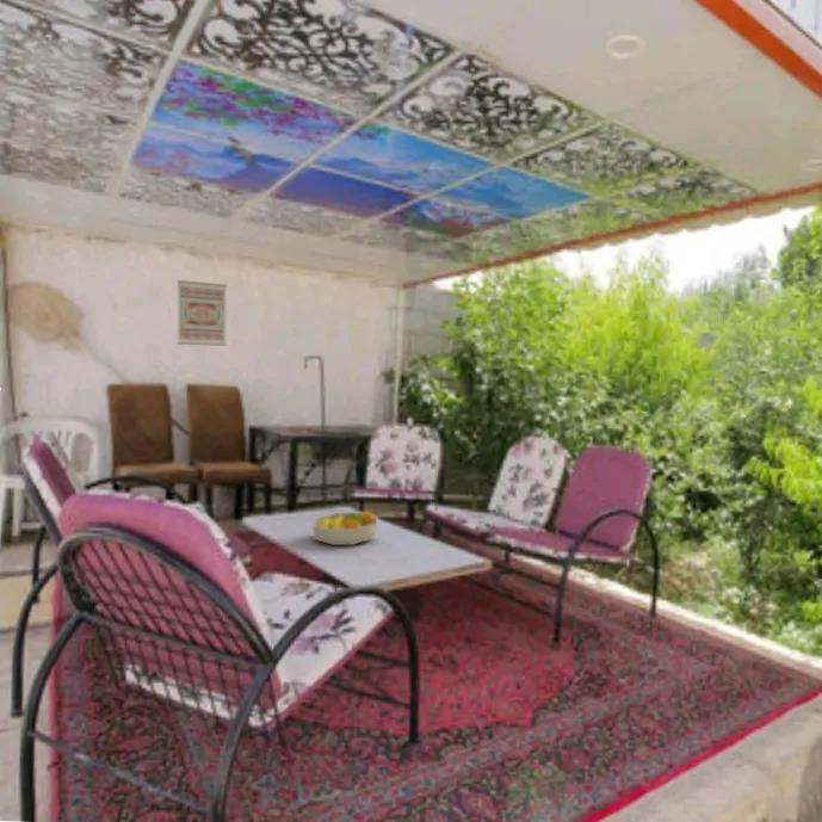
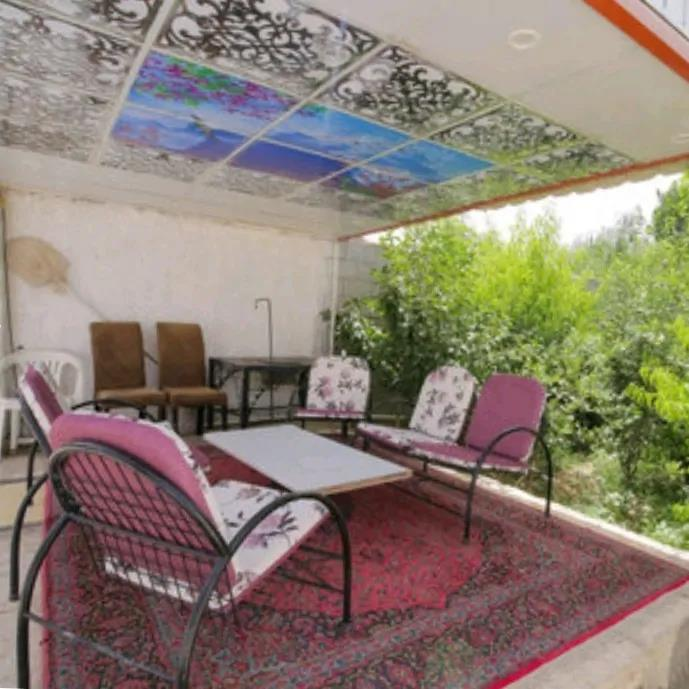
- wall art (202, 314)
- fruit bowl (345, 525)
